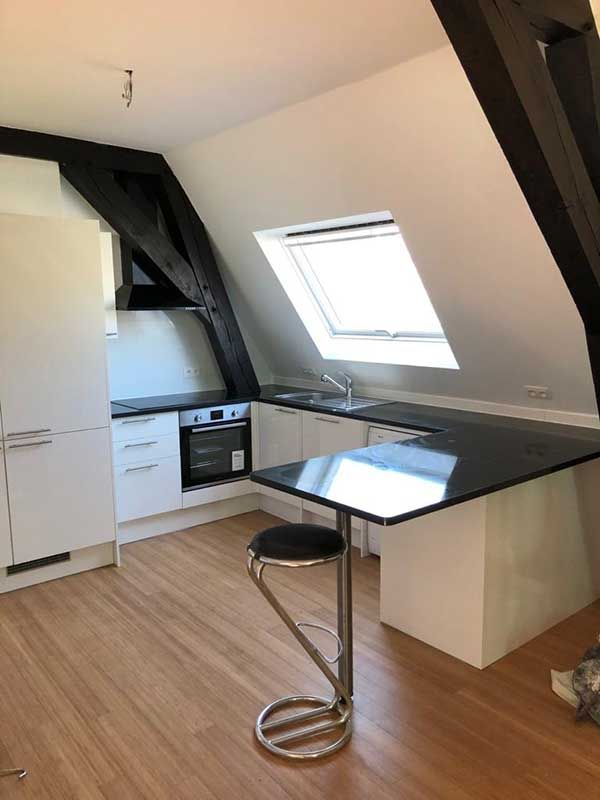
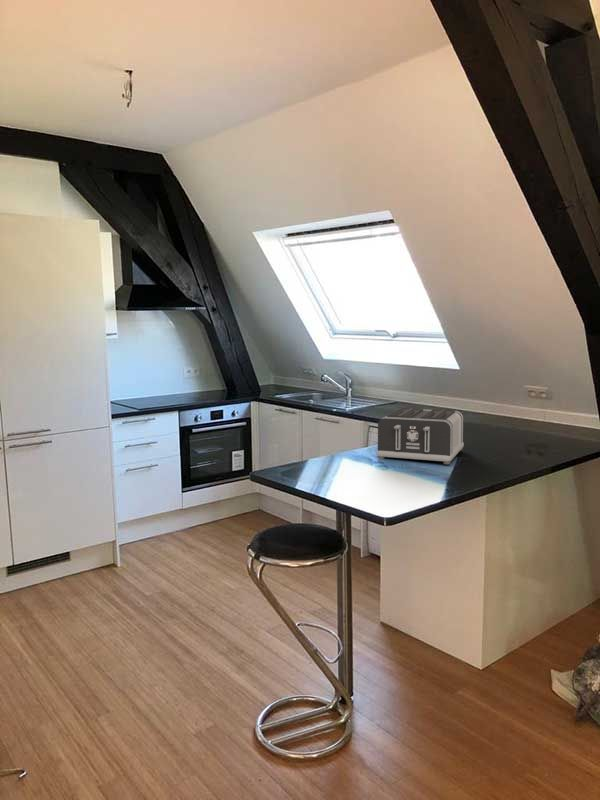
+ toaster (420, 434)
